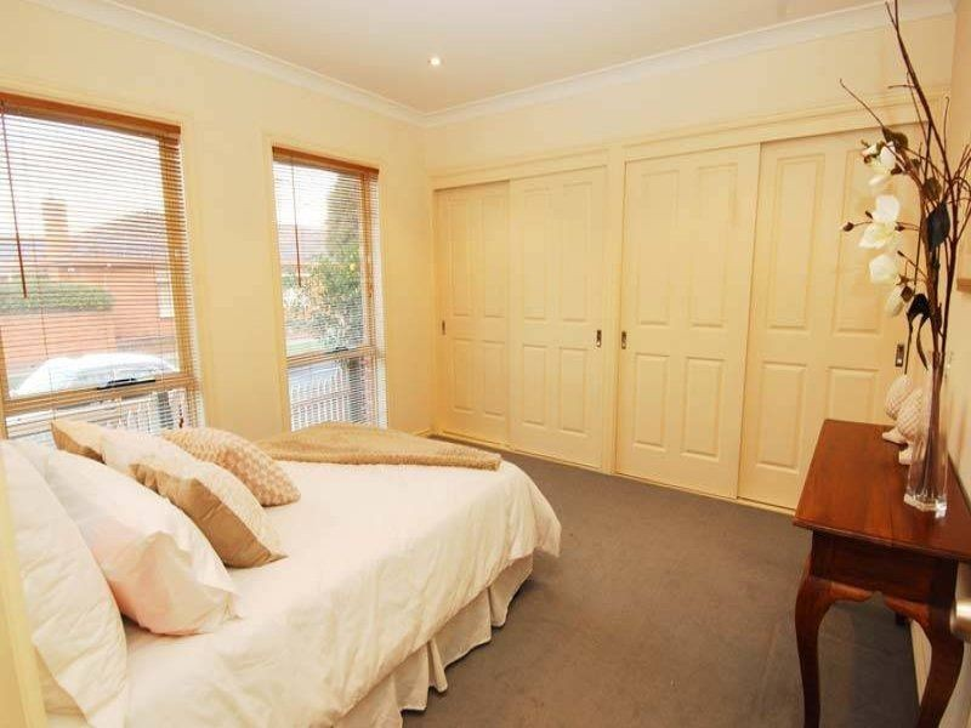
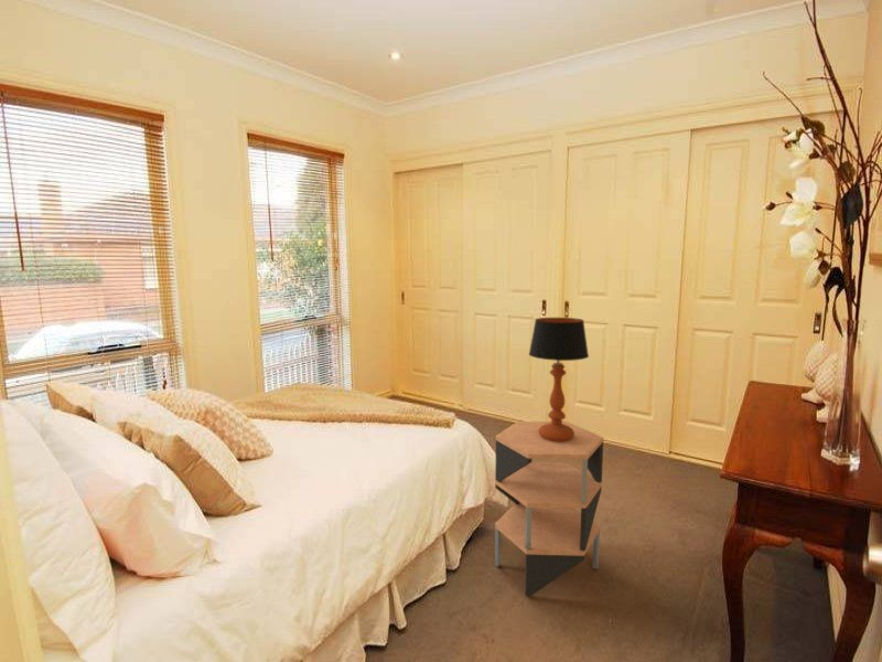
+ side table (547, 502)
+ table lamp (557, 378)
